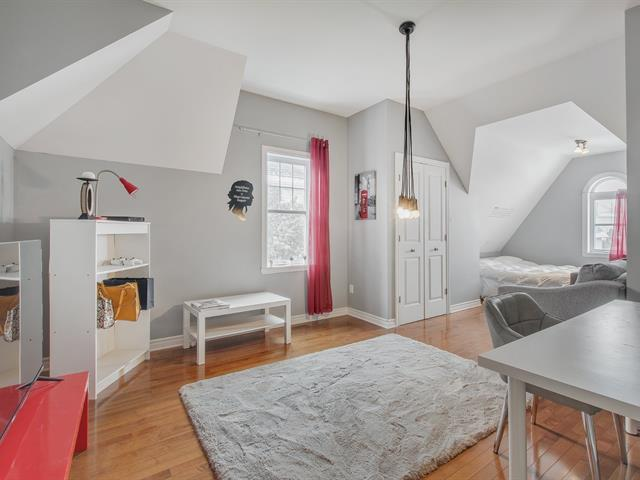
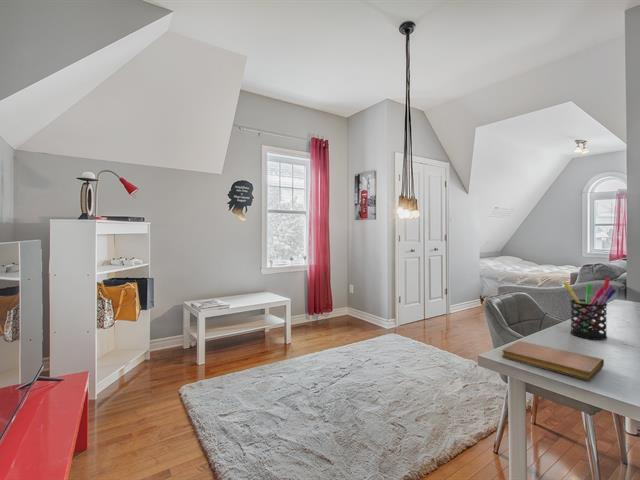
+ pen holder (590, 306)
+ notebook (550, 357)
